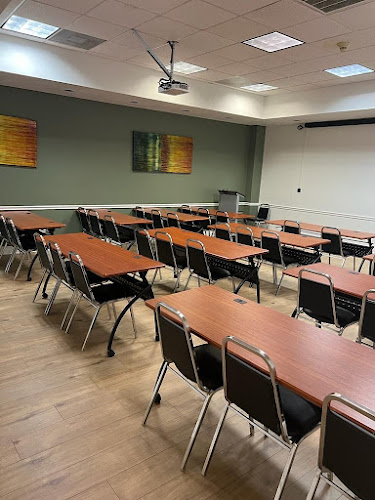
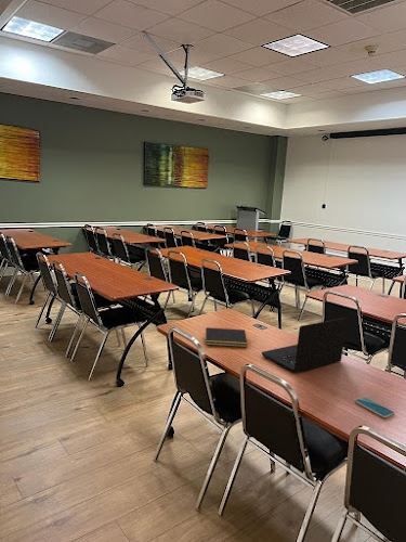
+ laptop (302, 336)
+ smartphone (374, 406)
+ notepad (225, 336)
